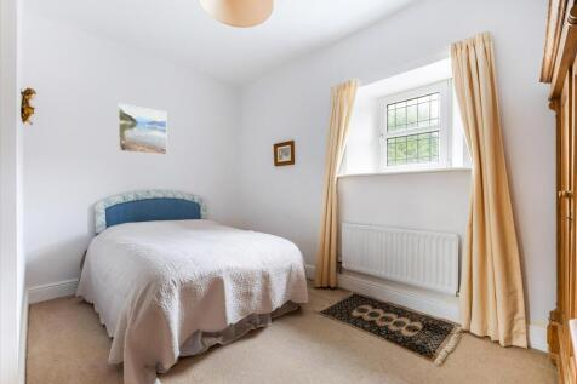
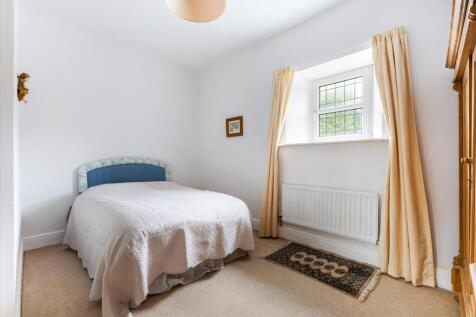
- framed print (143, 130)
